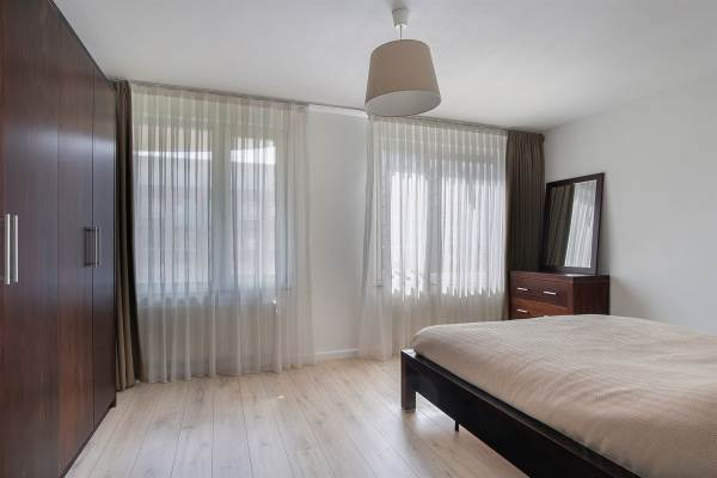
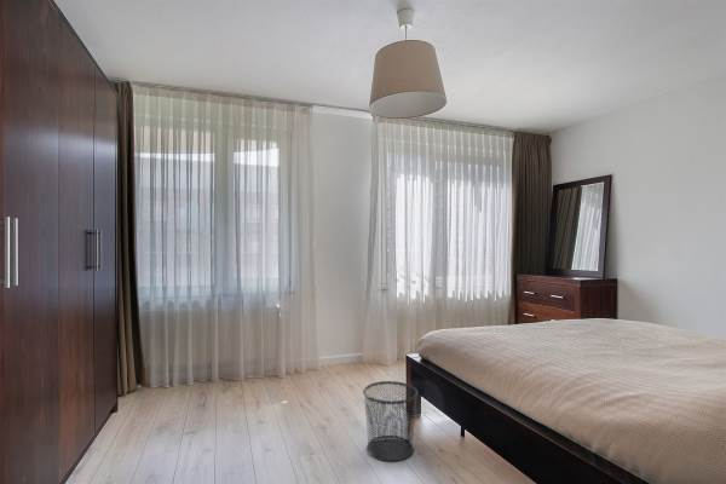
+ waste bin (390, 419)
